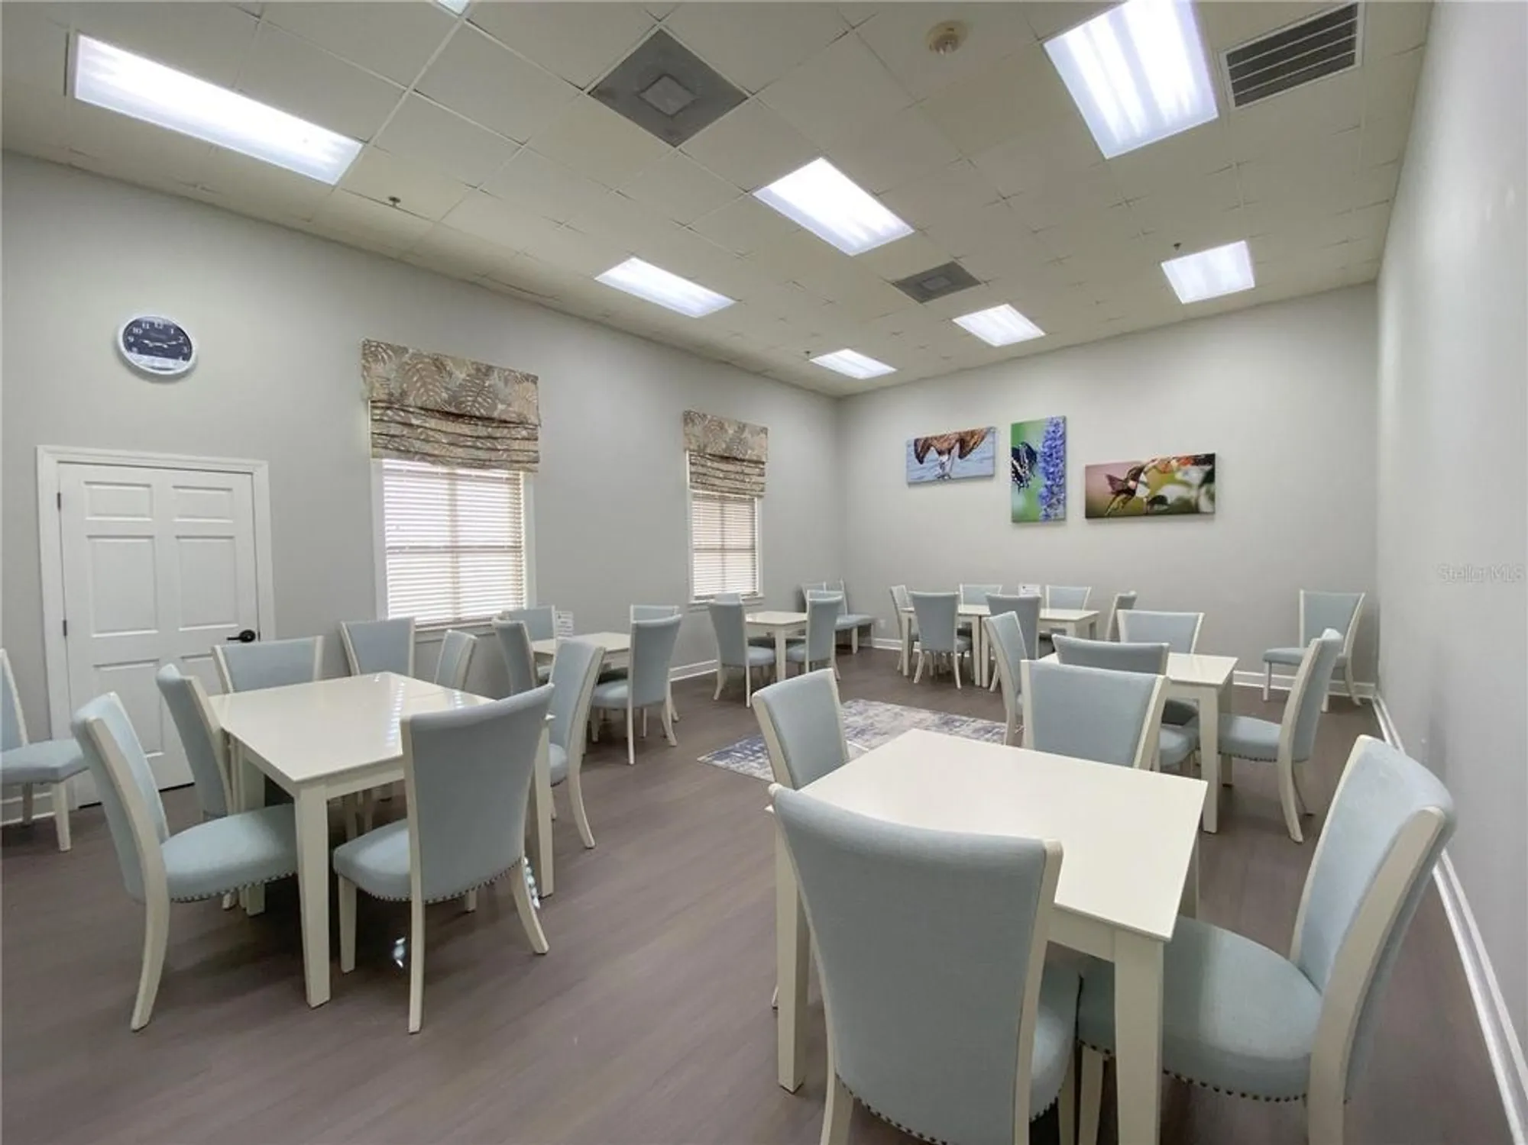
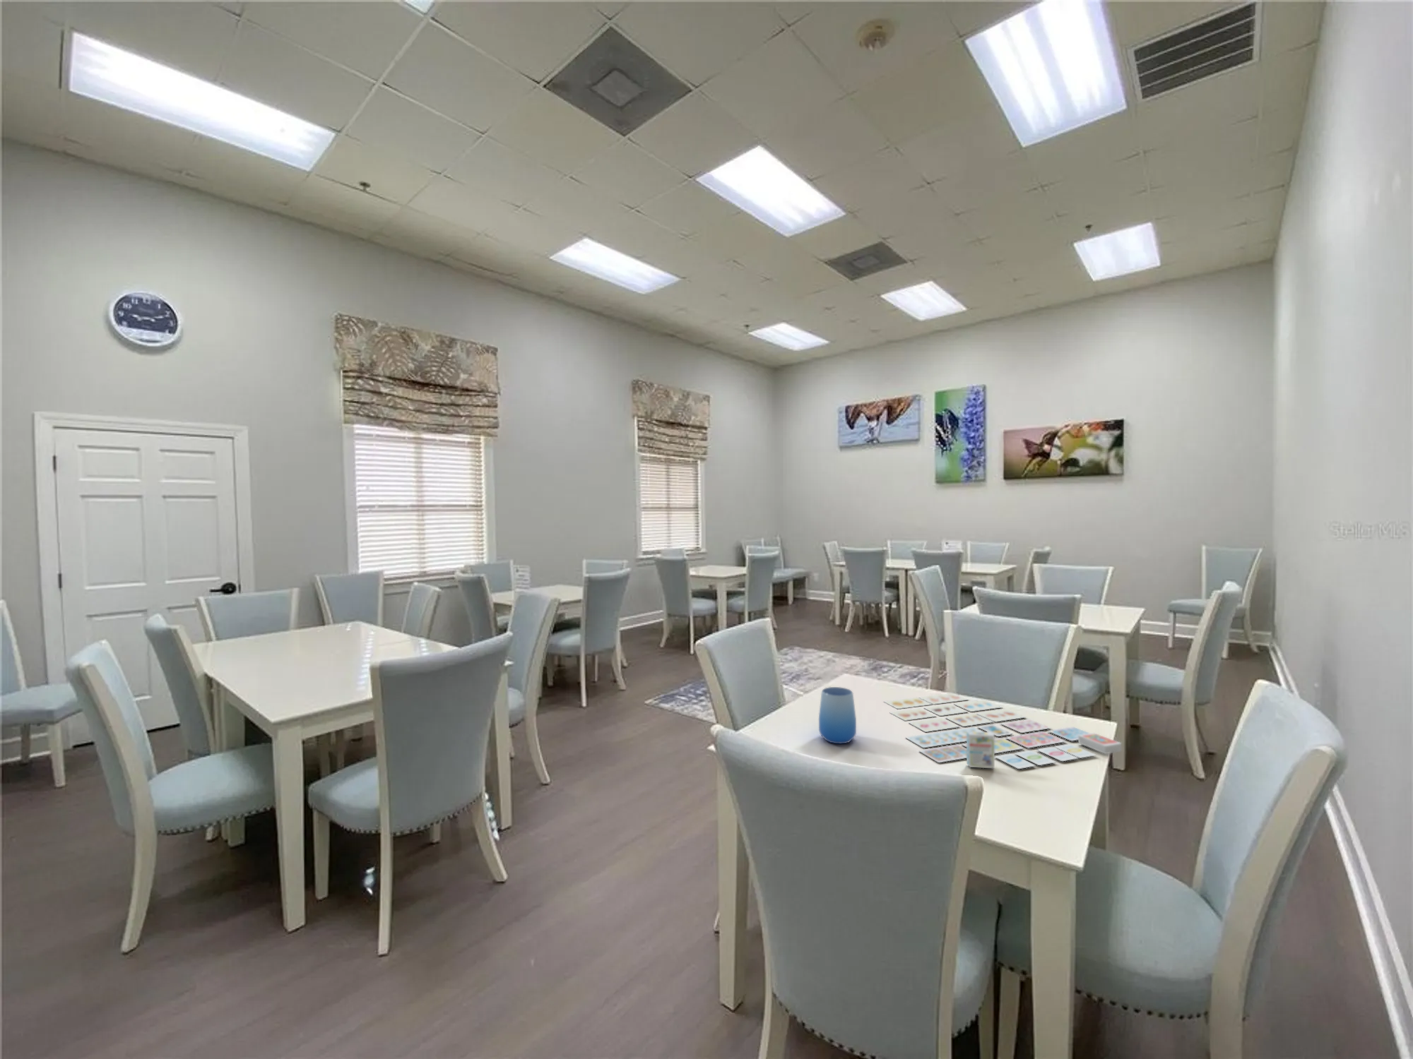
+ board game (972, 711)
+ cup (837, 714)
